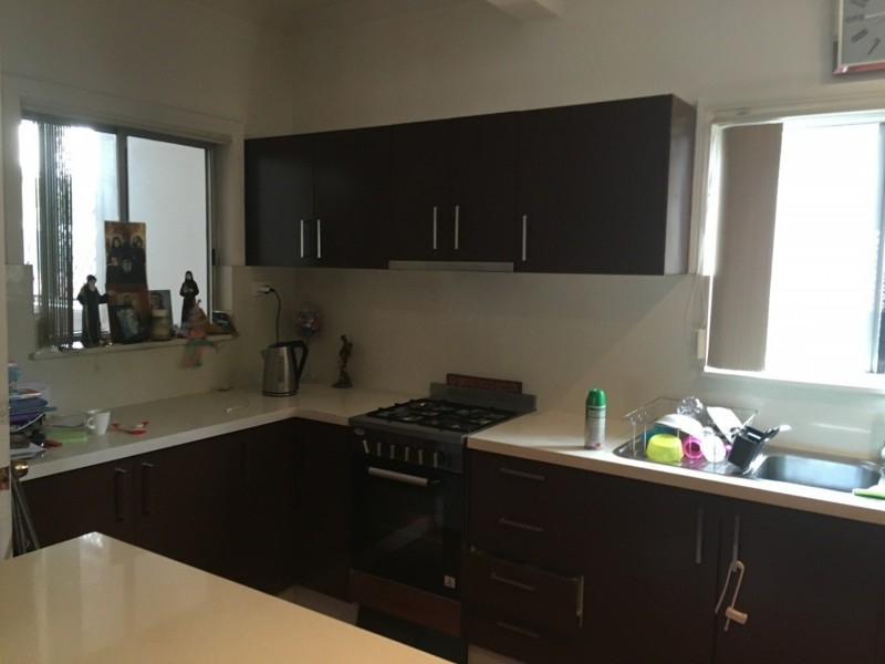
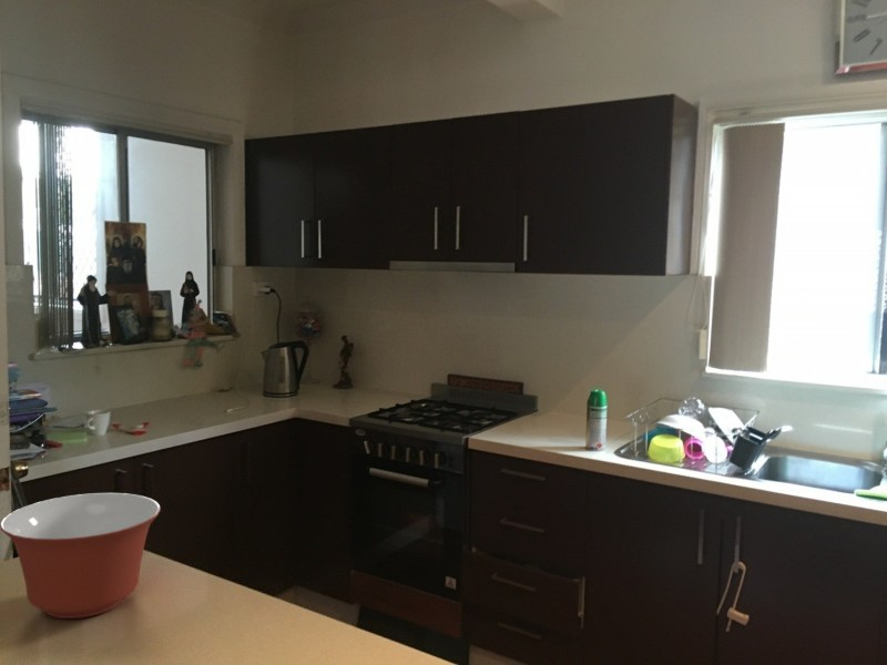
+ mixing bowl (83, 557)
